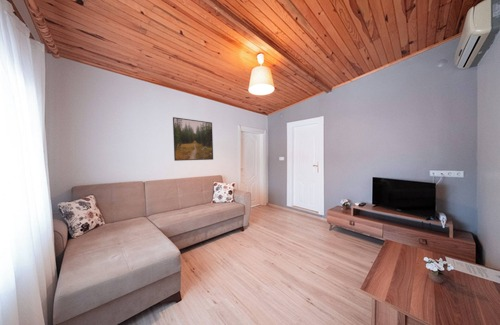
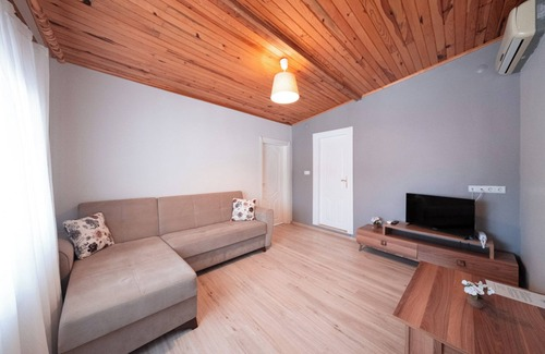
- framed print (194, 140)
